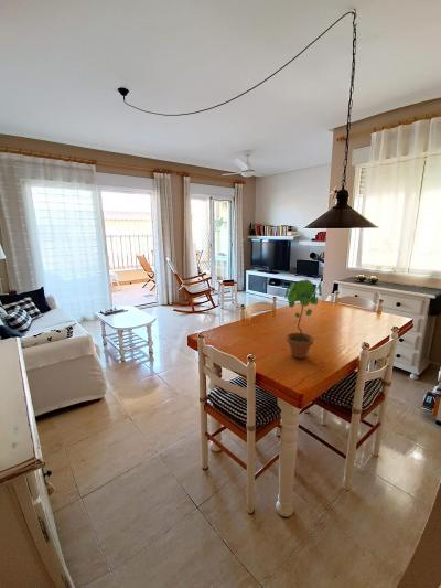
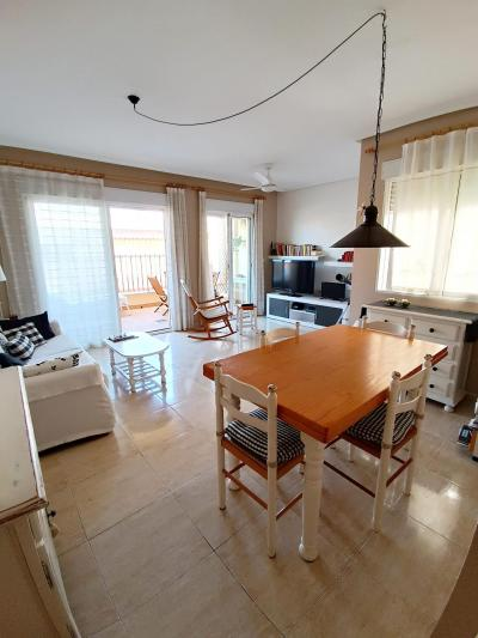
- potted plant (300, 318)
